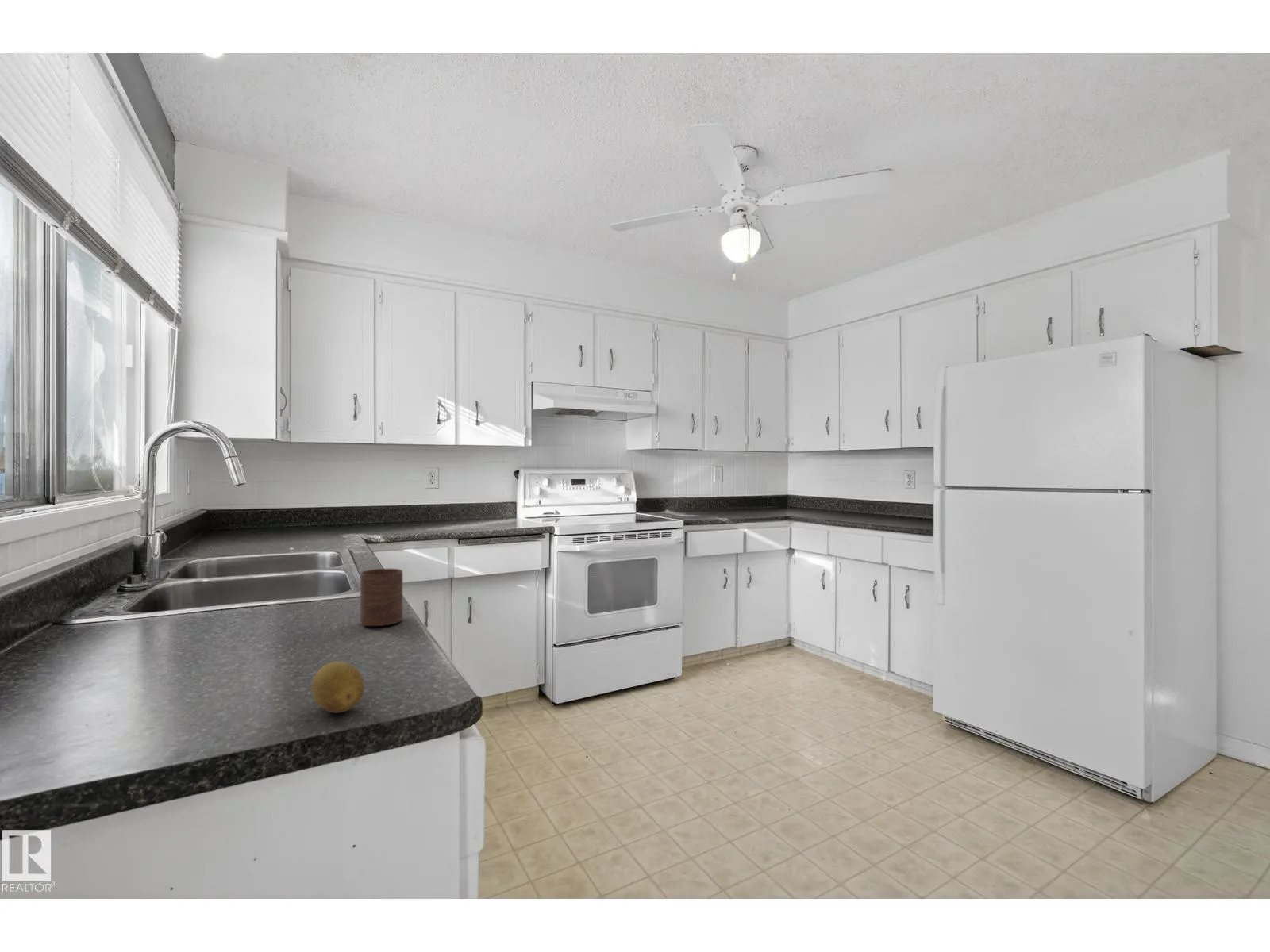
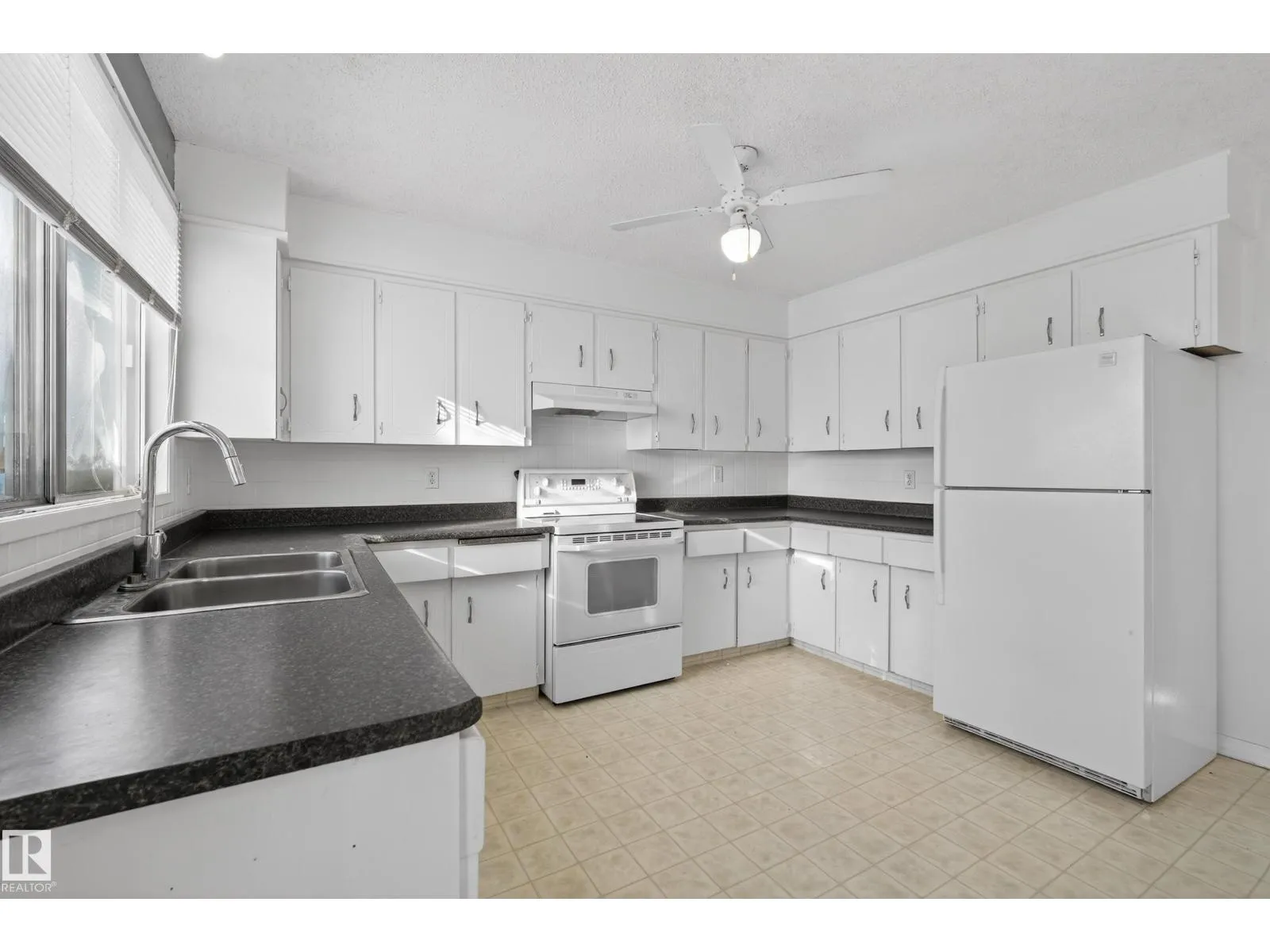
- fruit (337, 686)
- cup (383, 595)
